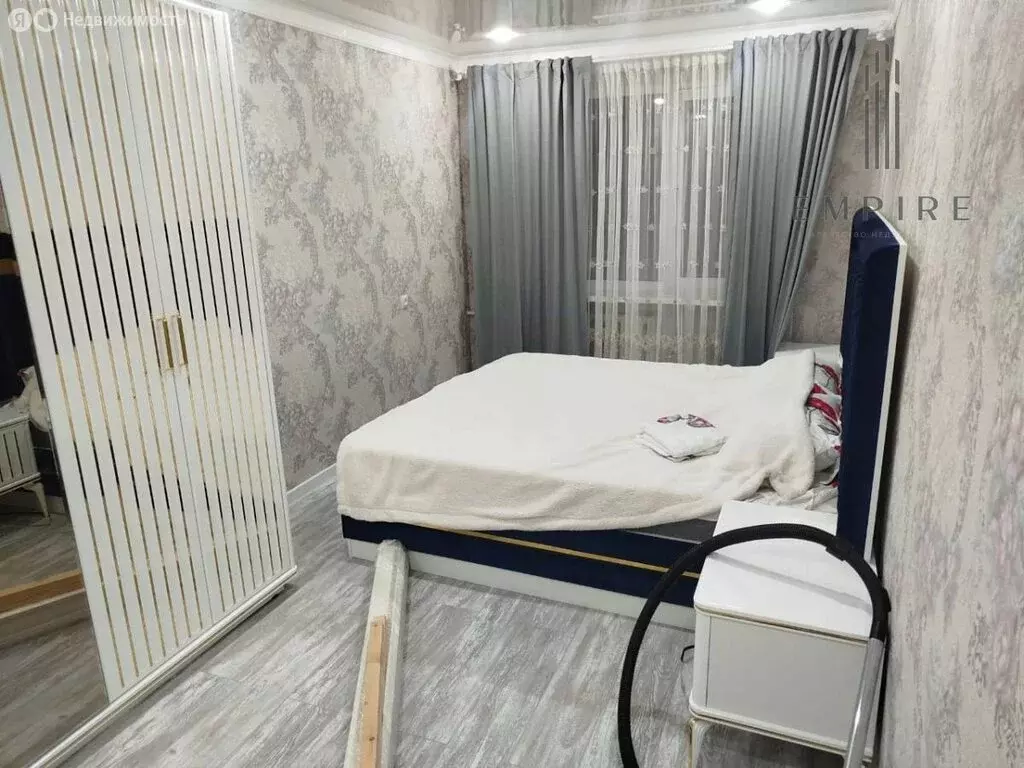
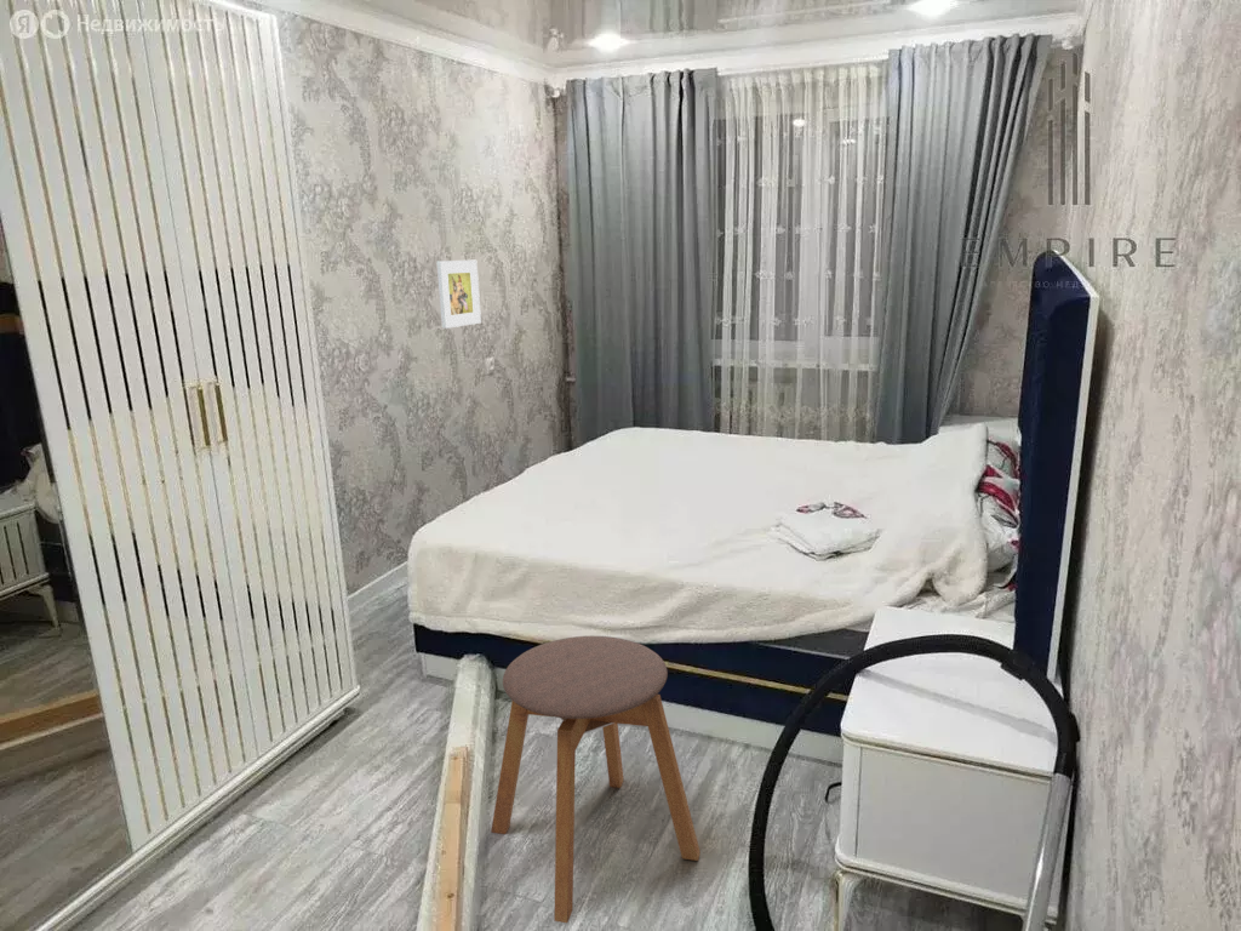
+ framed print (459, 293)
+ stool (574, 755)
